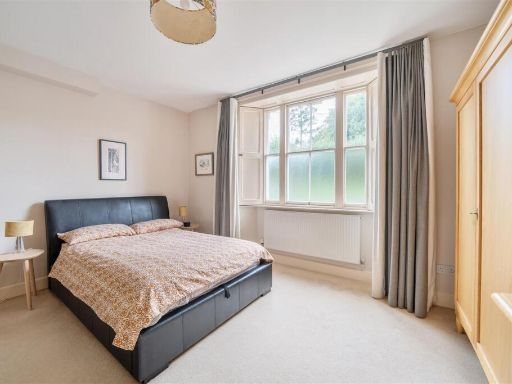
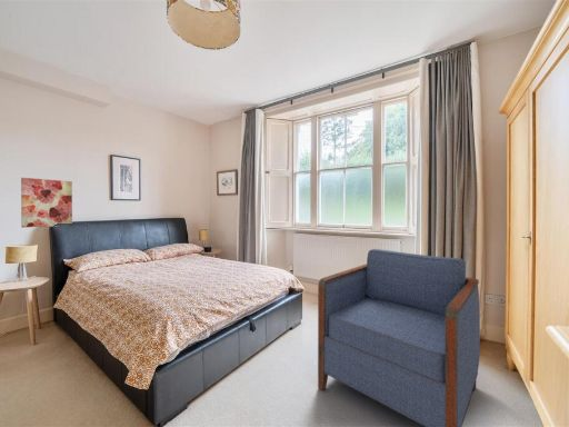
+ wall art (48, 202)
+ armchair (398, 321)
